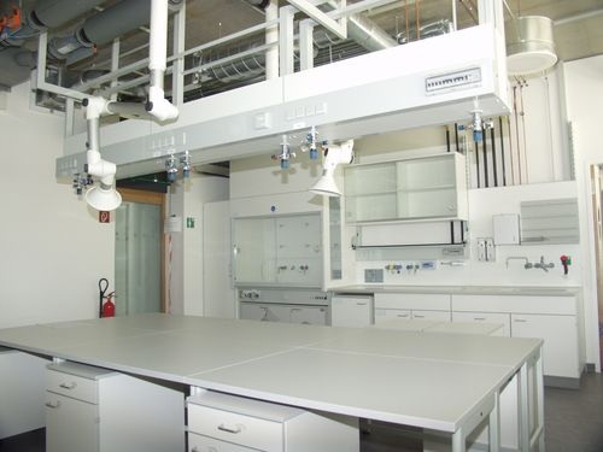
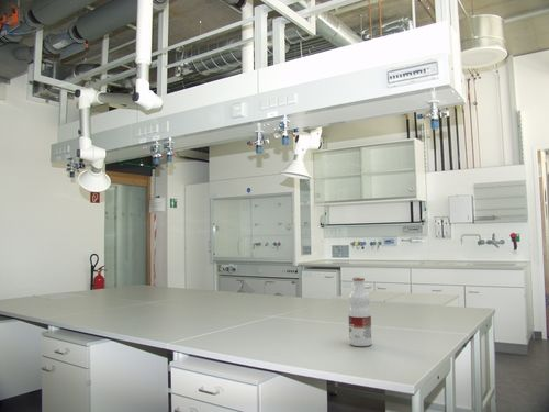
+ beverage bottle (359, 310)
